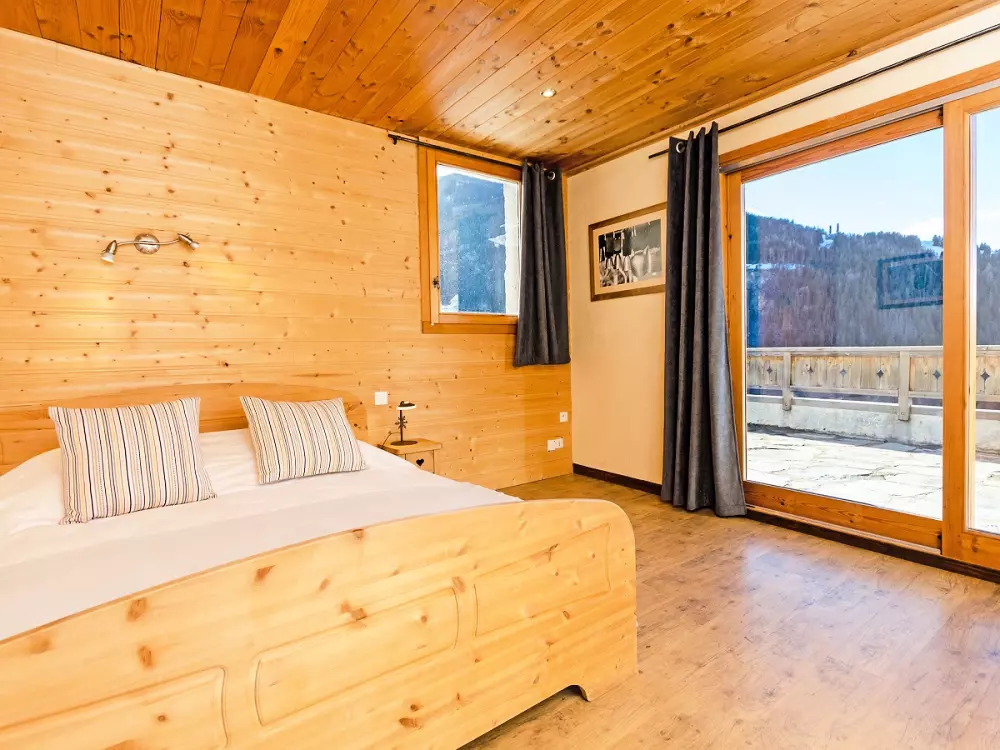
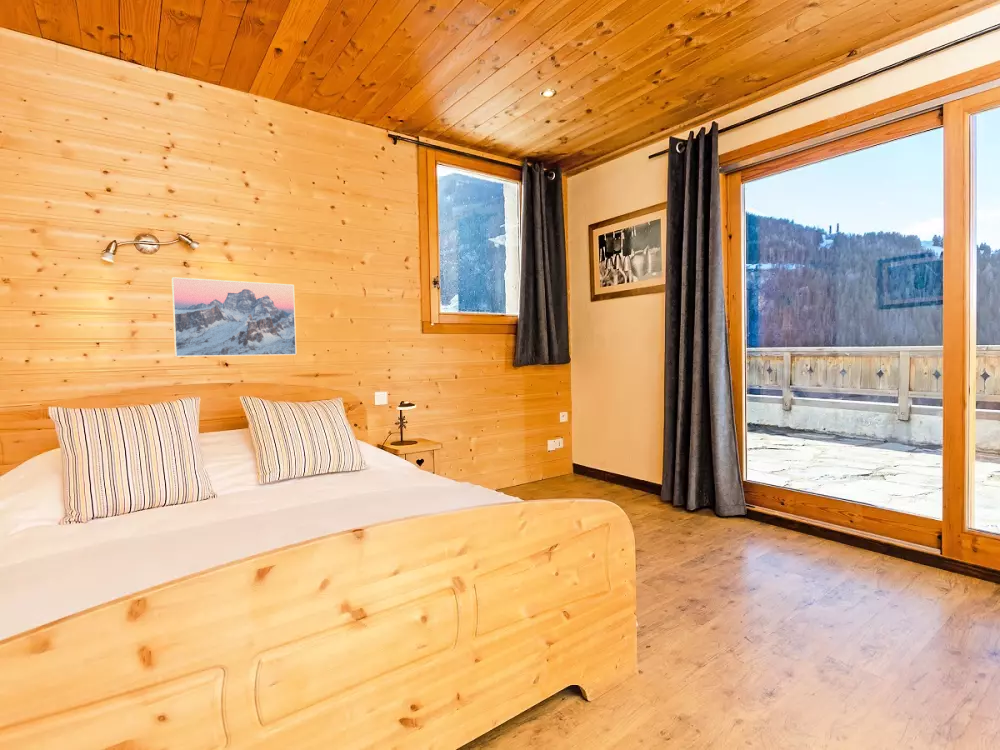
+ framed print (237, 318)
